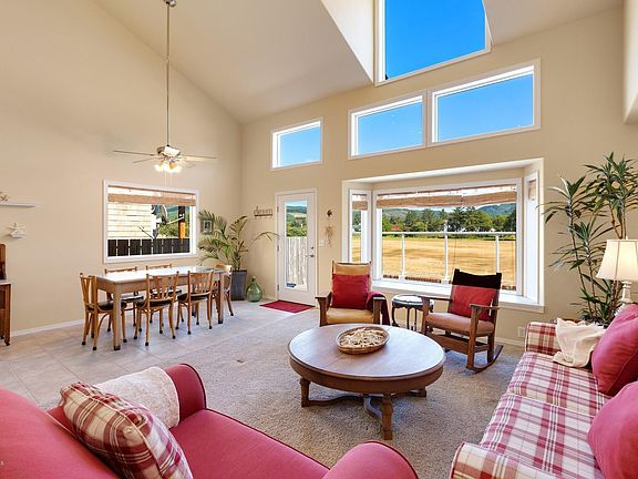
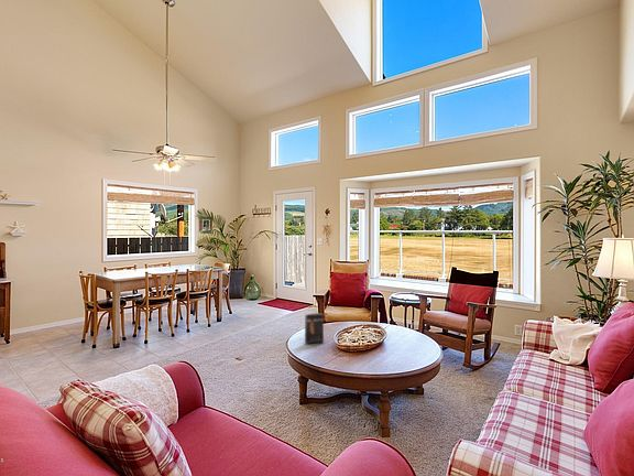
+ book (315, 327)
